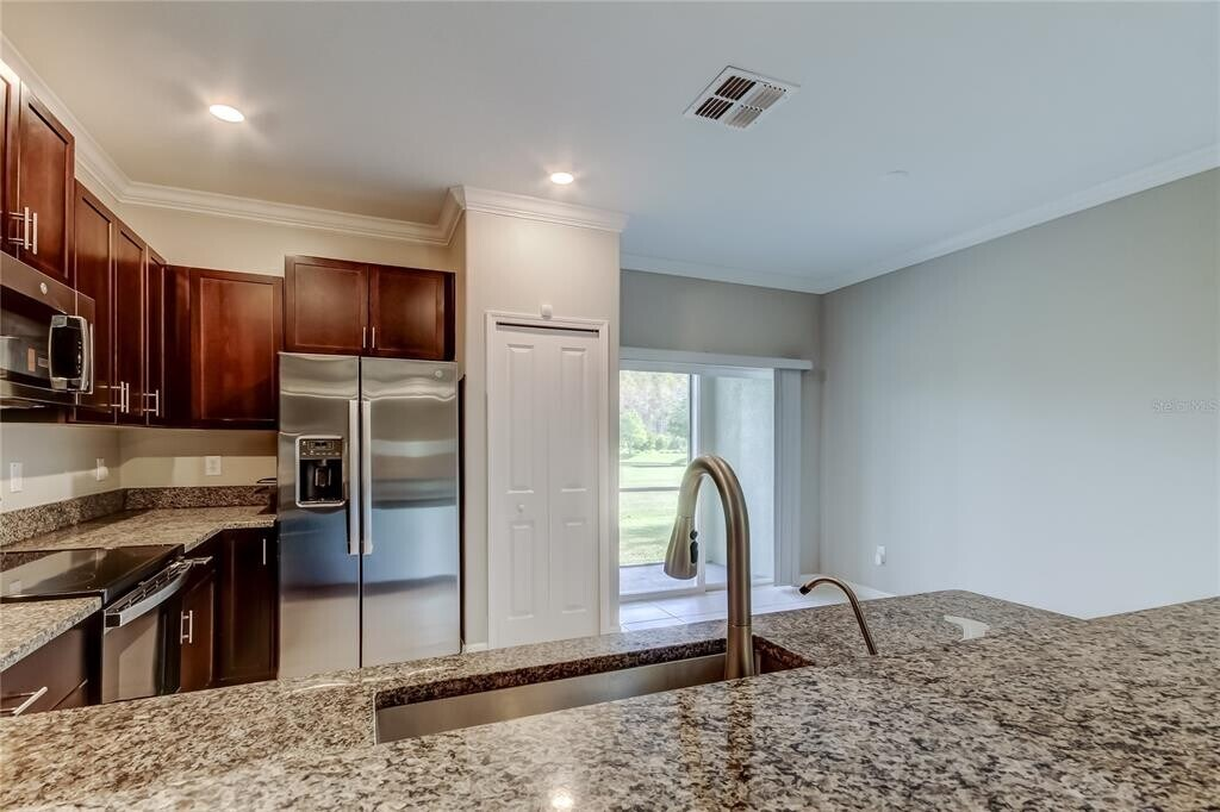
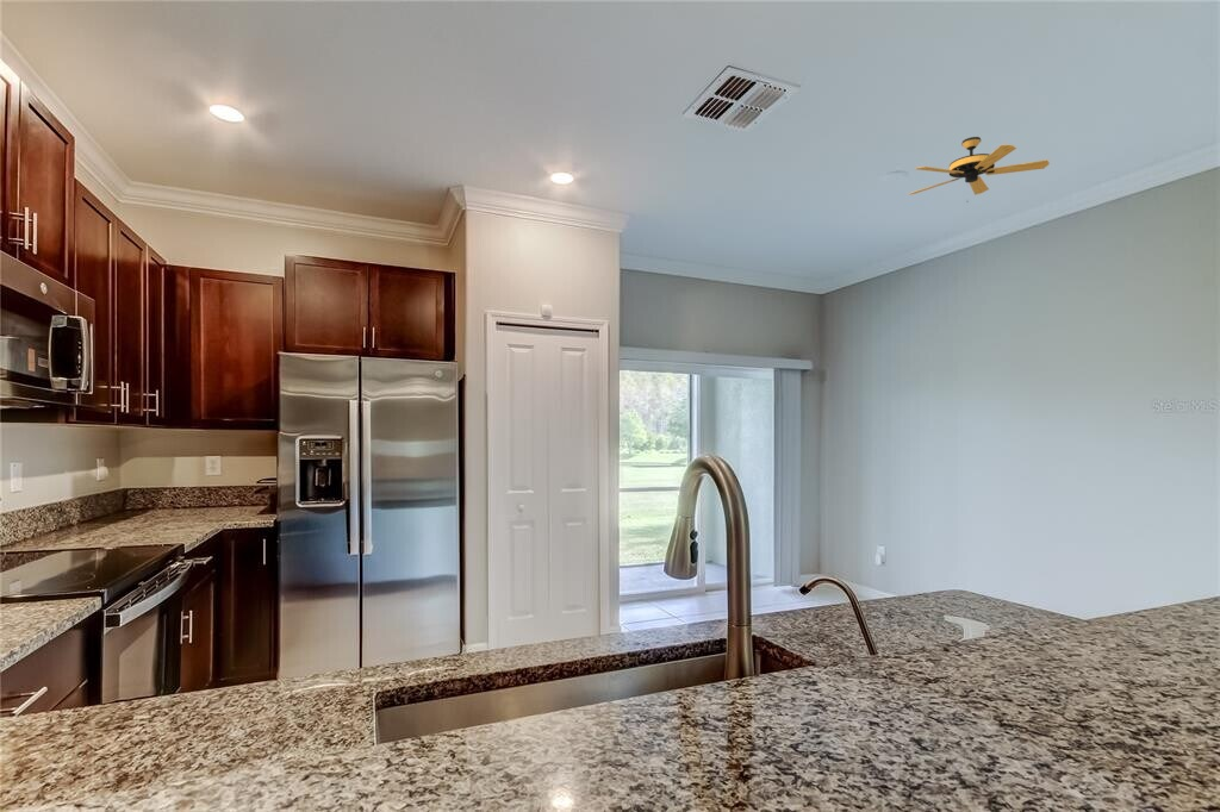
+ ceiling fan (973, 171)
